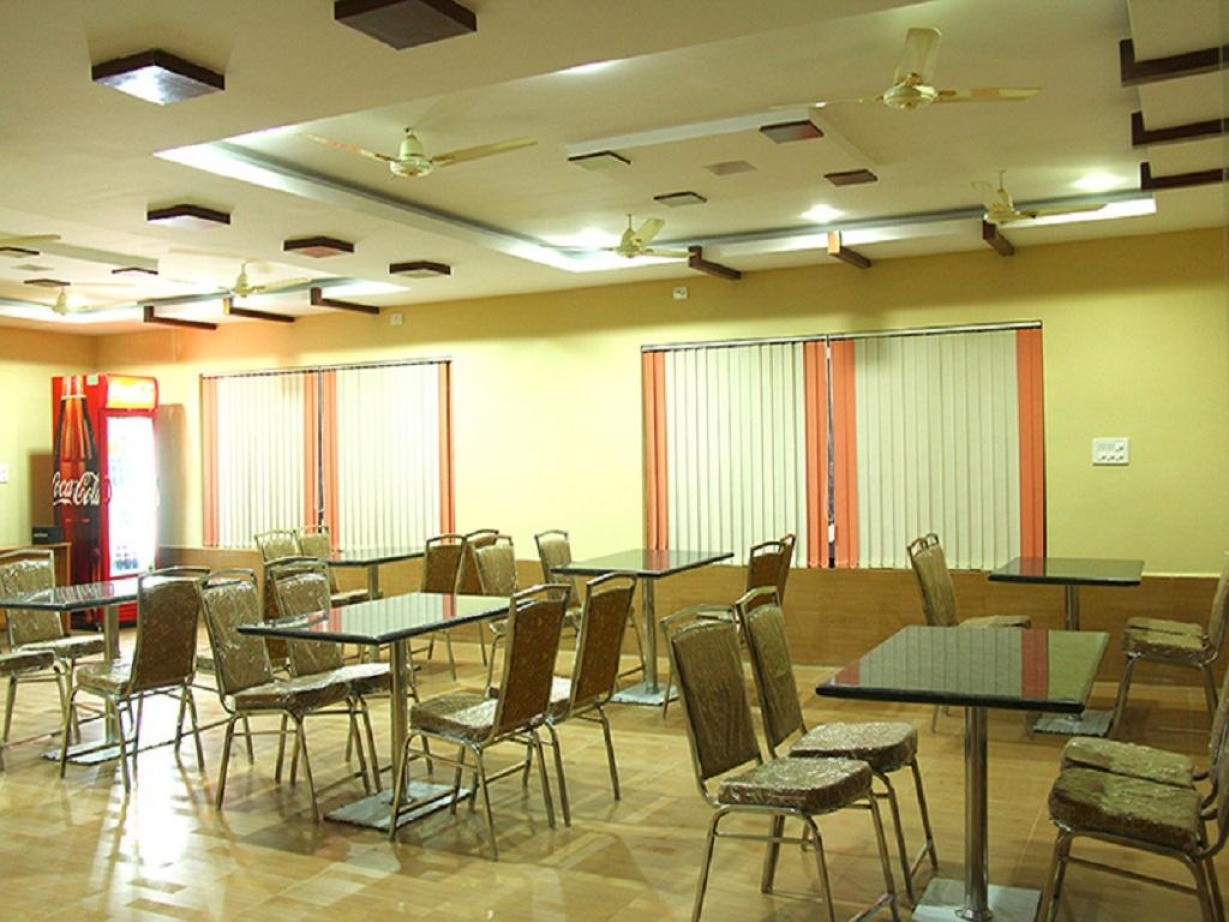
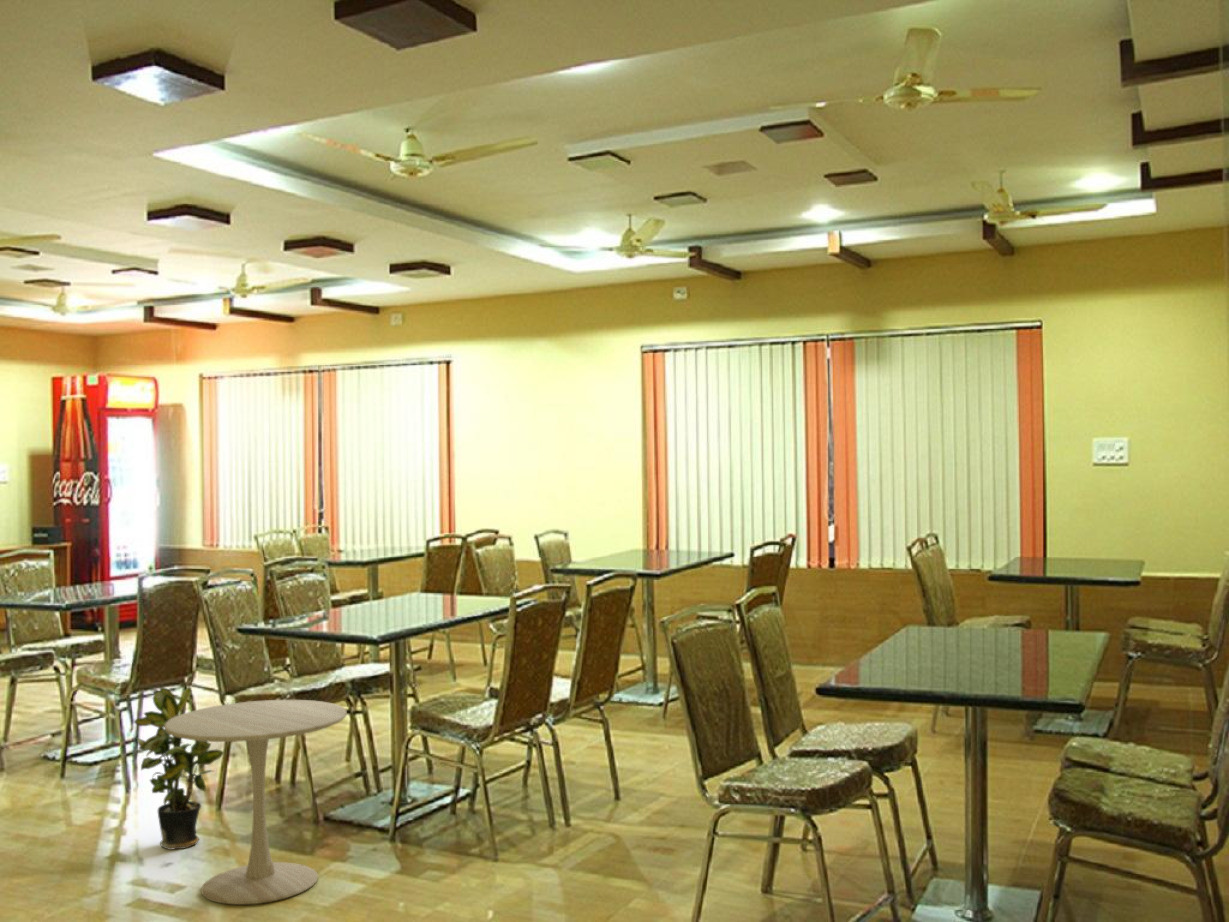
+ potted plant (176, 767)
+ side table (259, 800)
